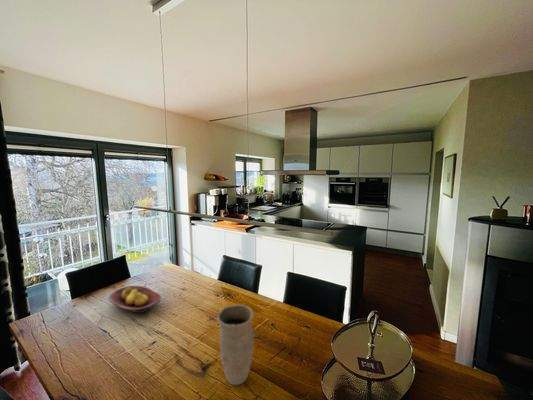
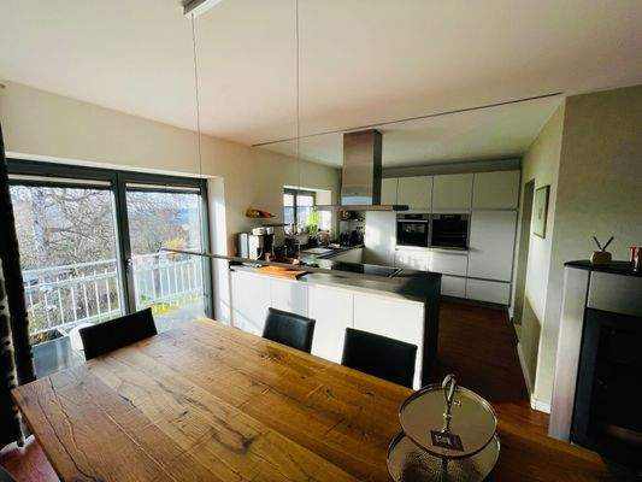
- vase (236, 345)
- fruit bowl (134, 297)
